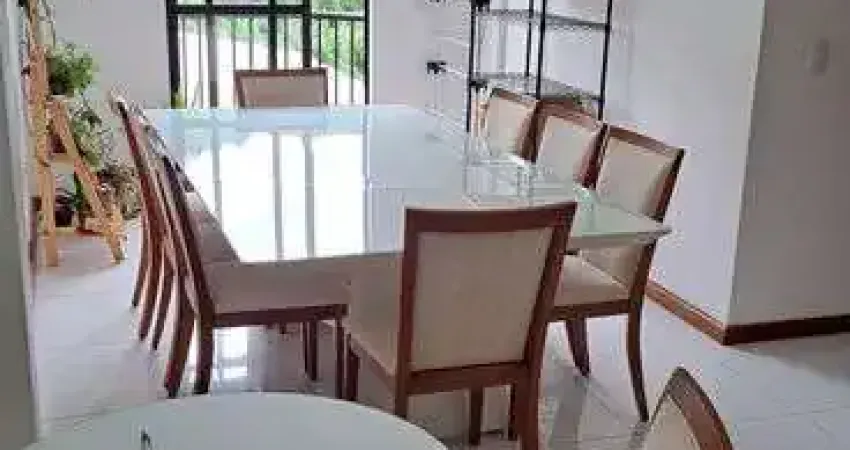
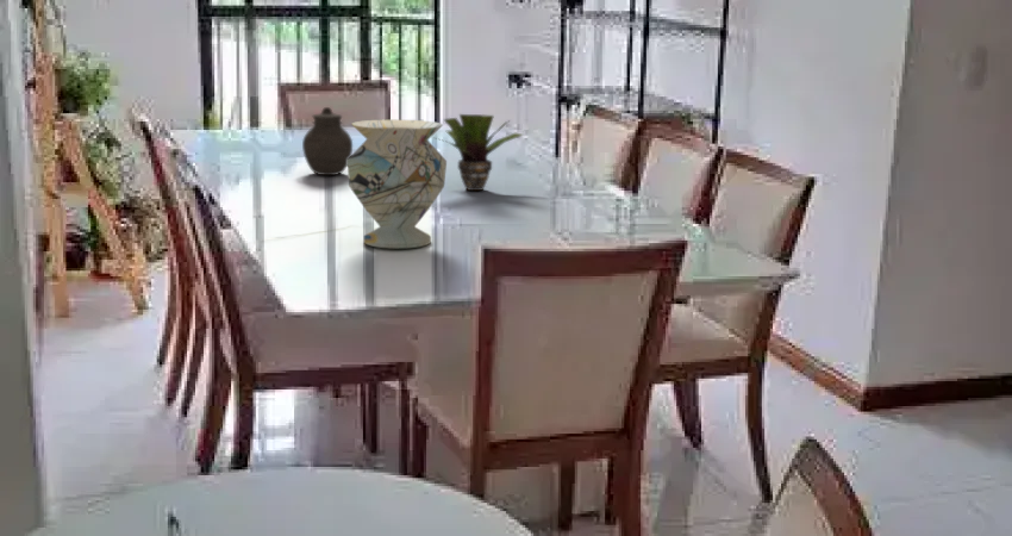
+ decorative vase (396, 183)
+ potted plant (476, 150)
+ jar (327, 141)
